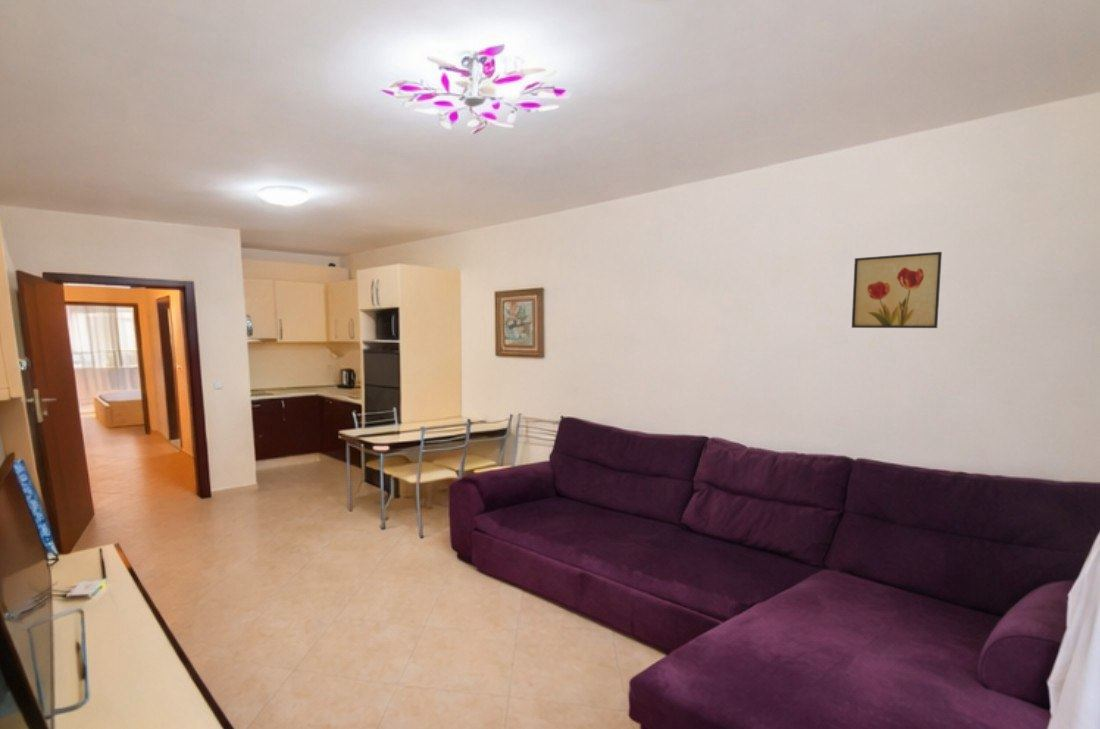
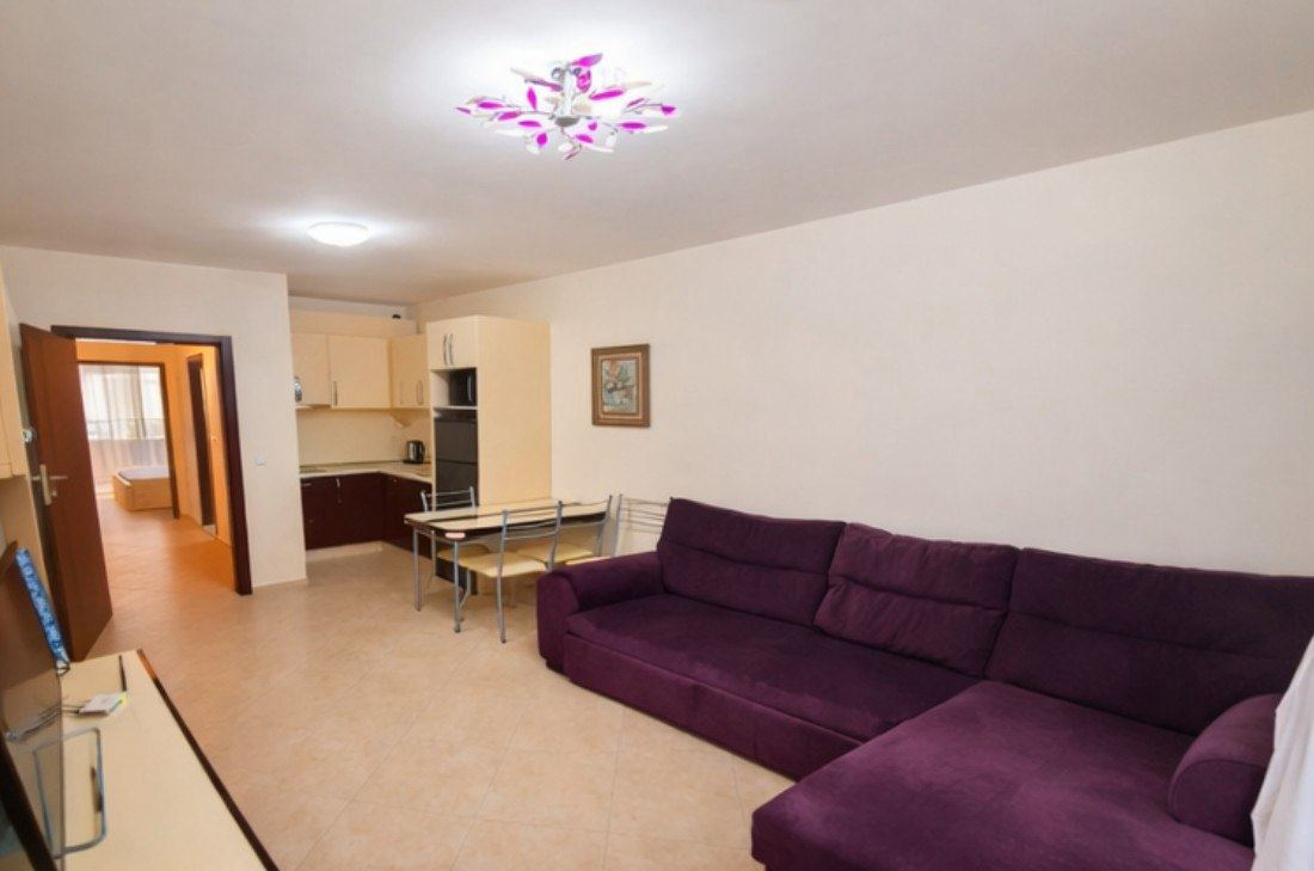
- wall art (894, 291)
